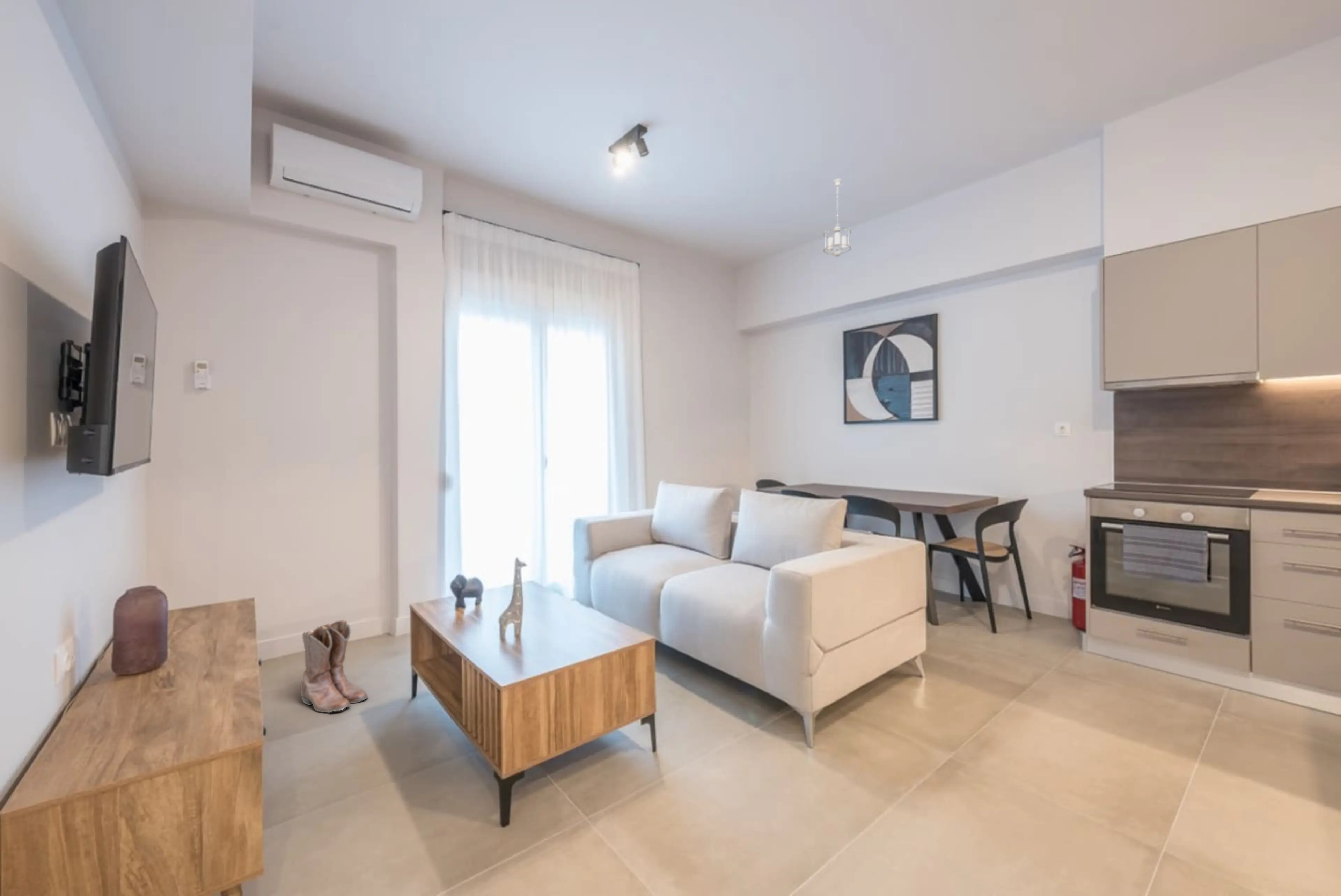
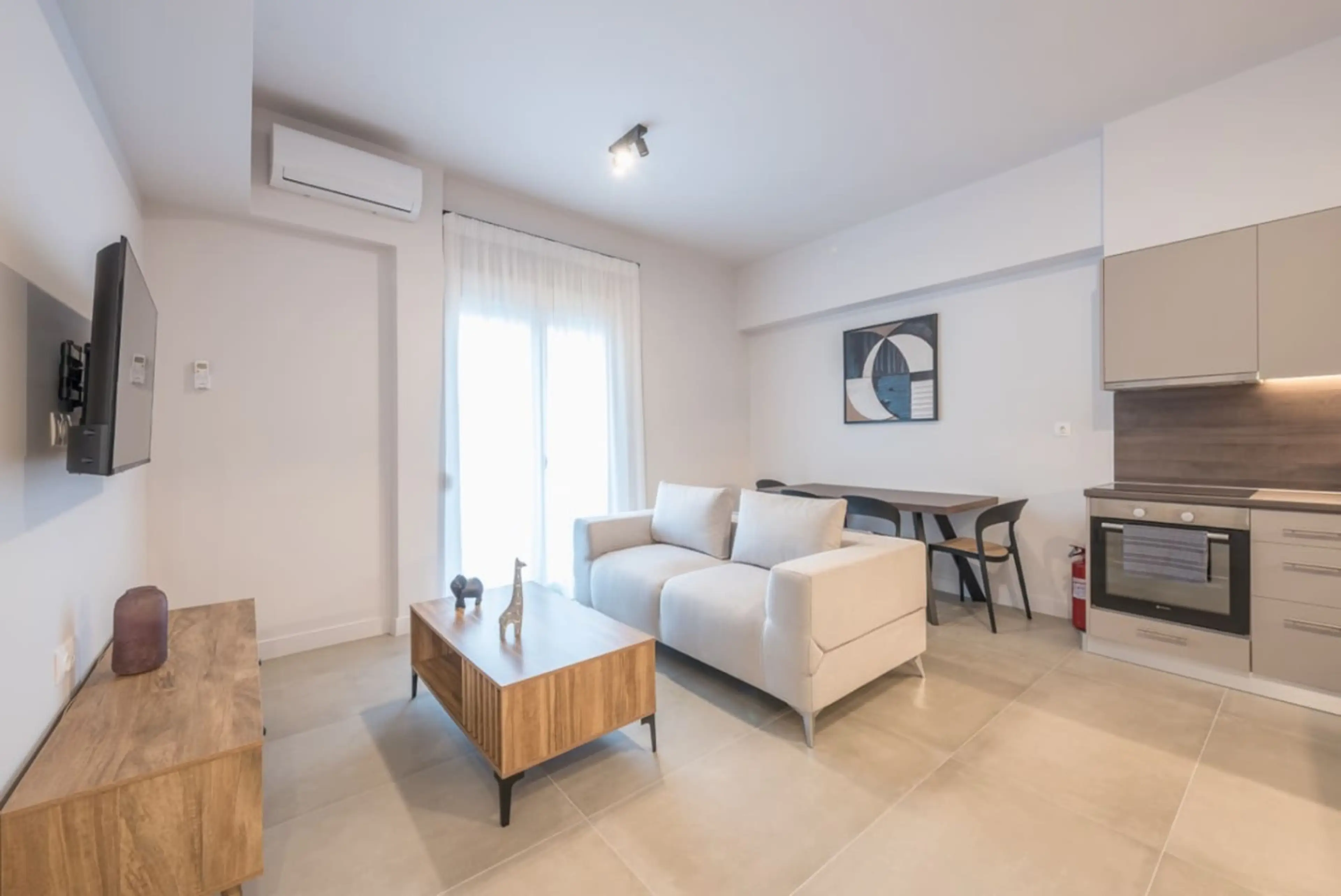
- pendant light (837, 219)
- boots (335, 662)
